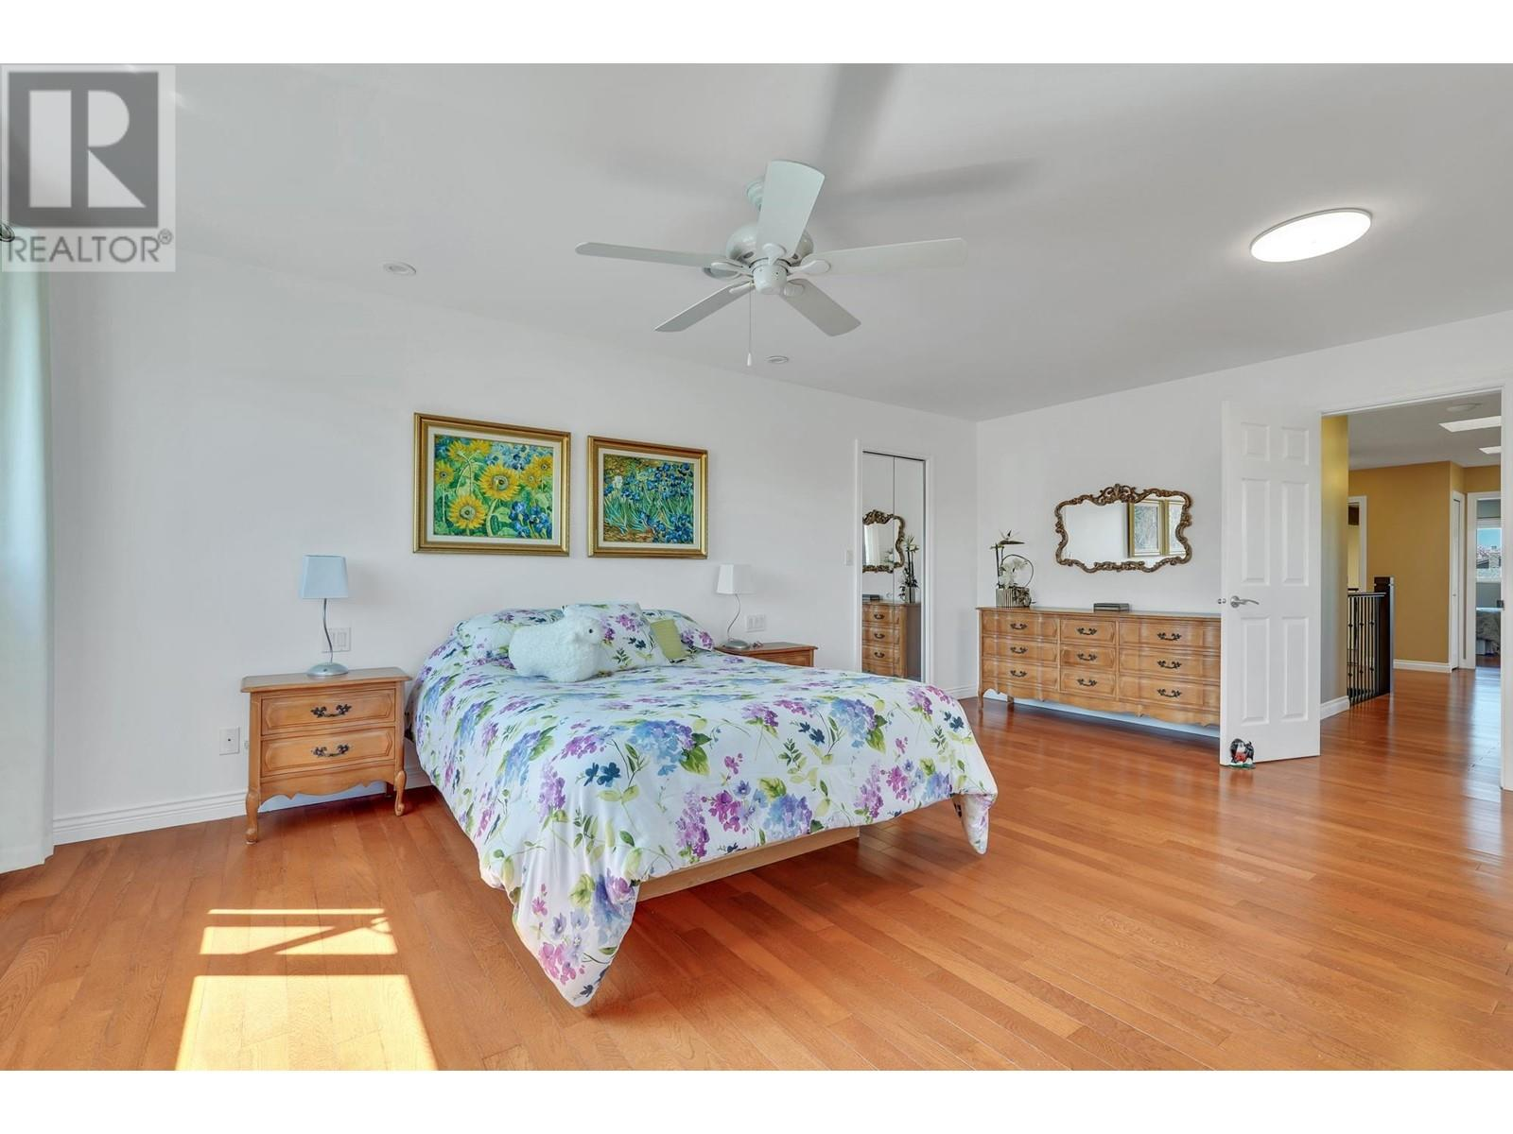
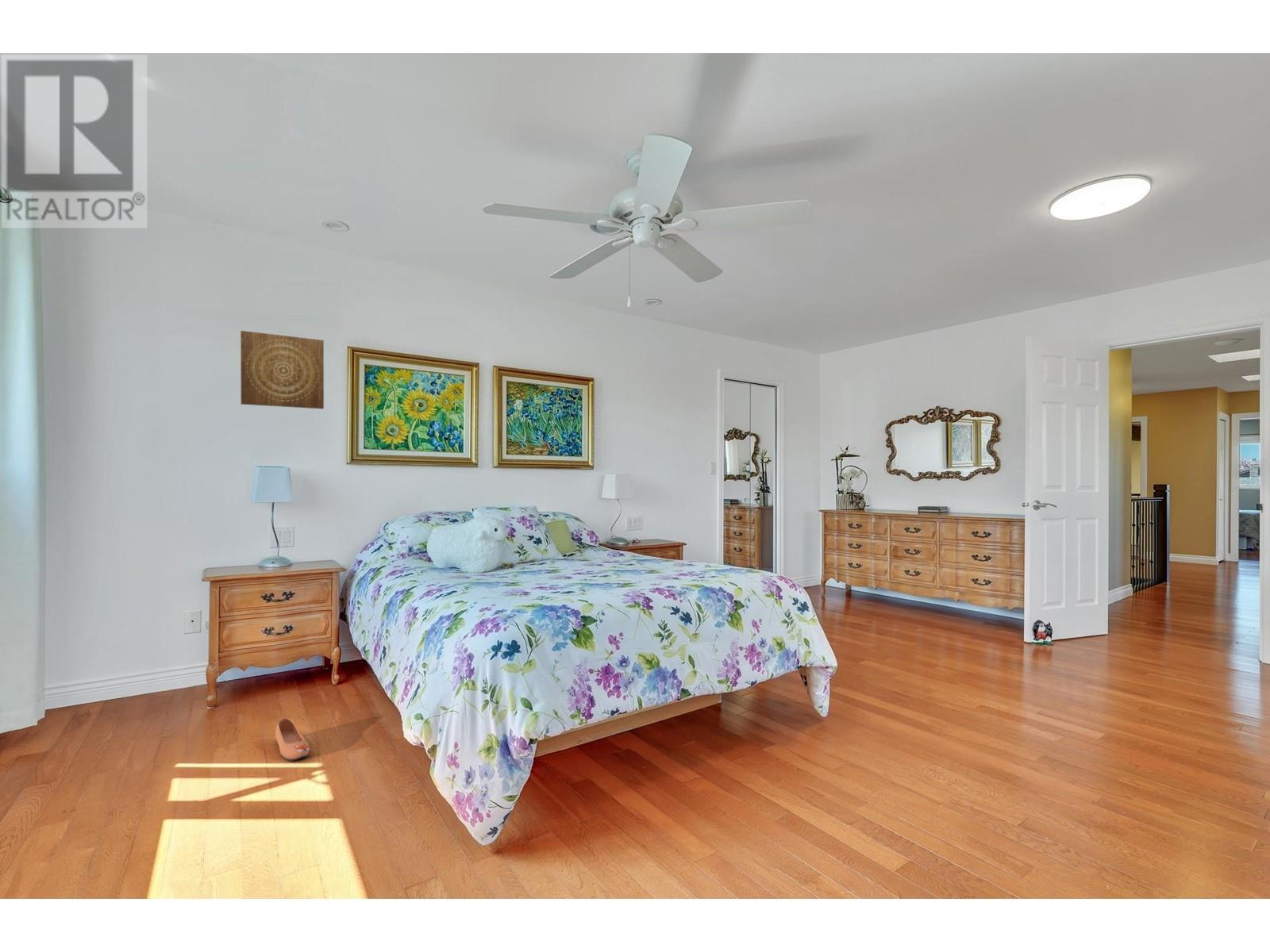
+ shoe (291, 739)
+ wall art (283, 371)
